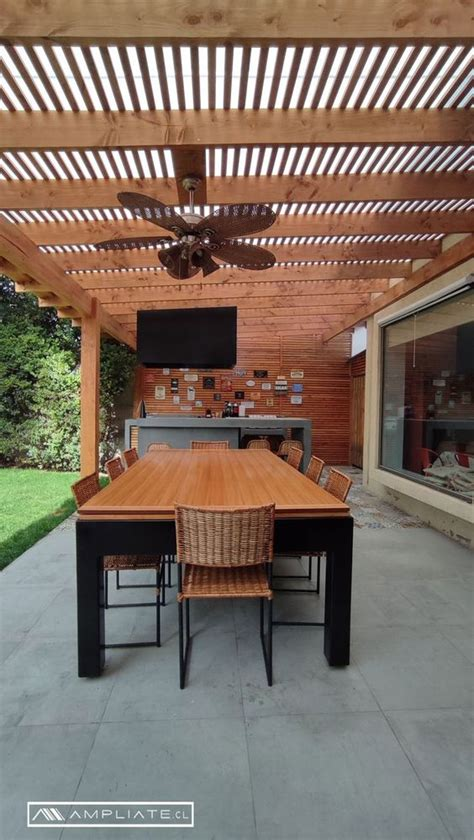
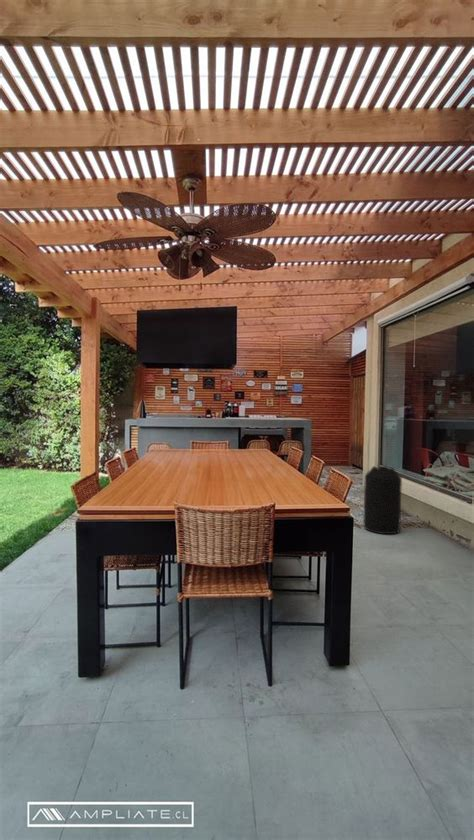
+ trash can (382, 498)
